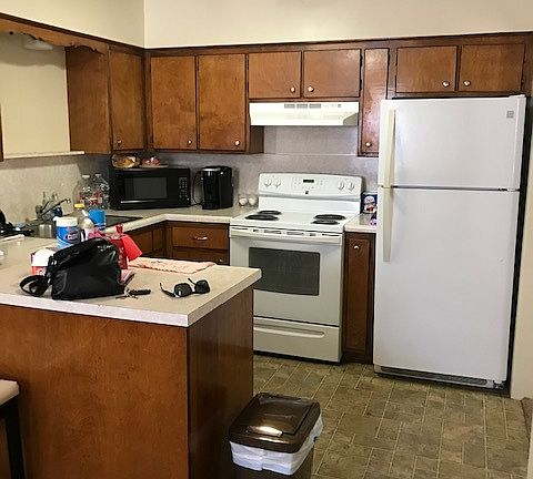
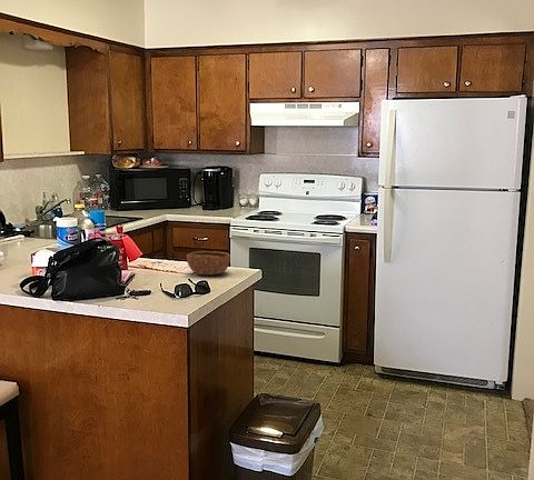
+ bowl (208, 262)
